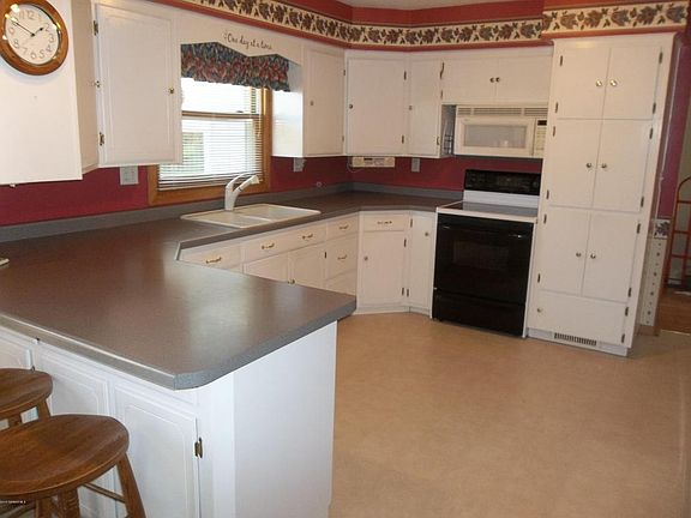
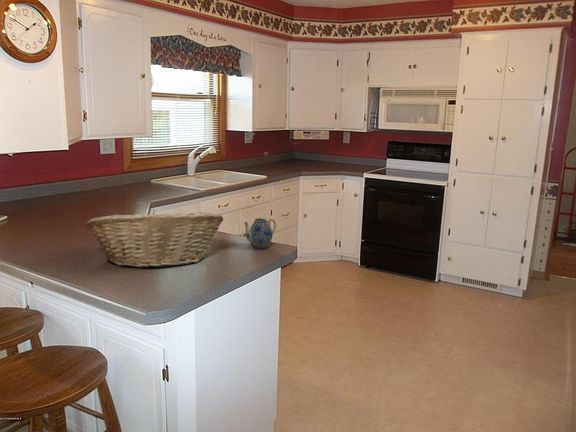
+ fruit basket (156, 232)
+ teapot (259, 232)
